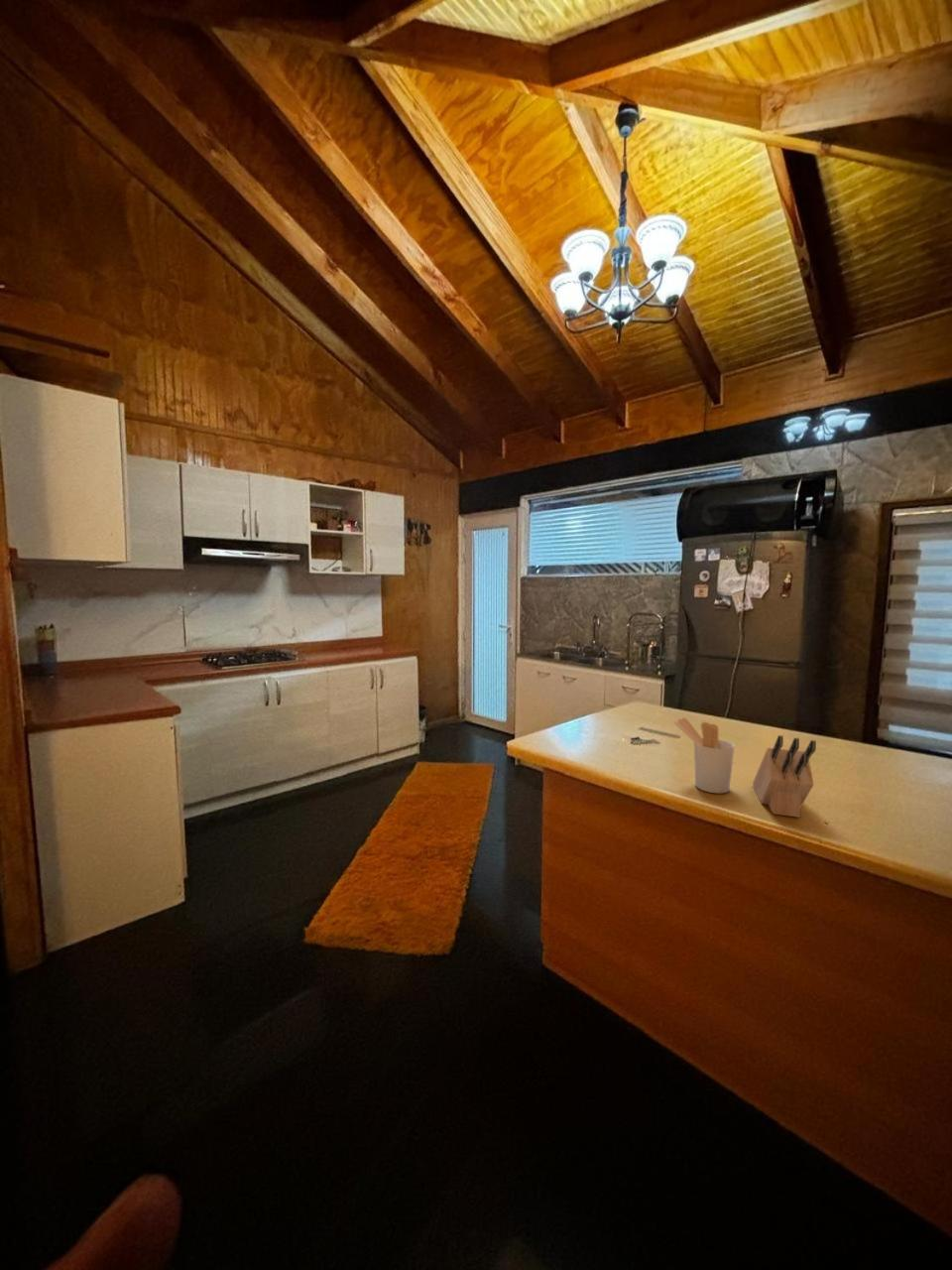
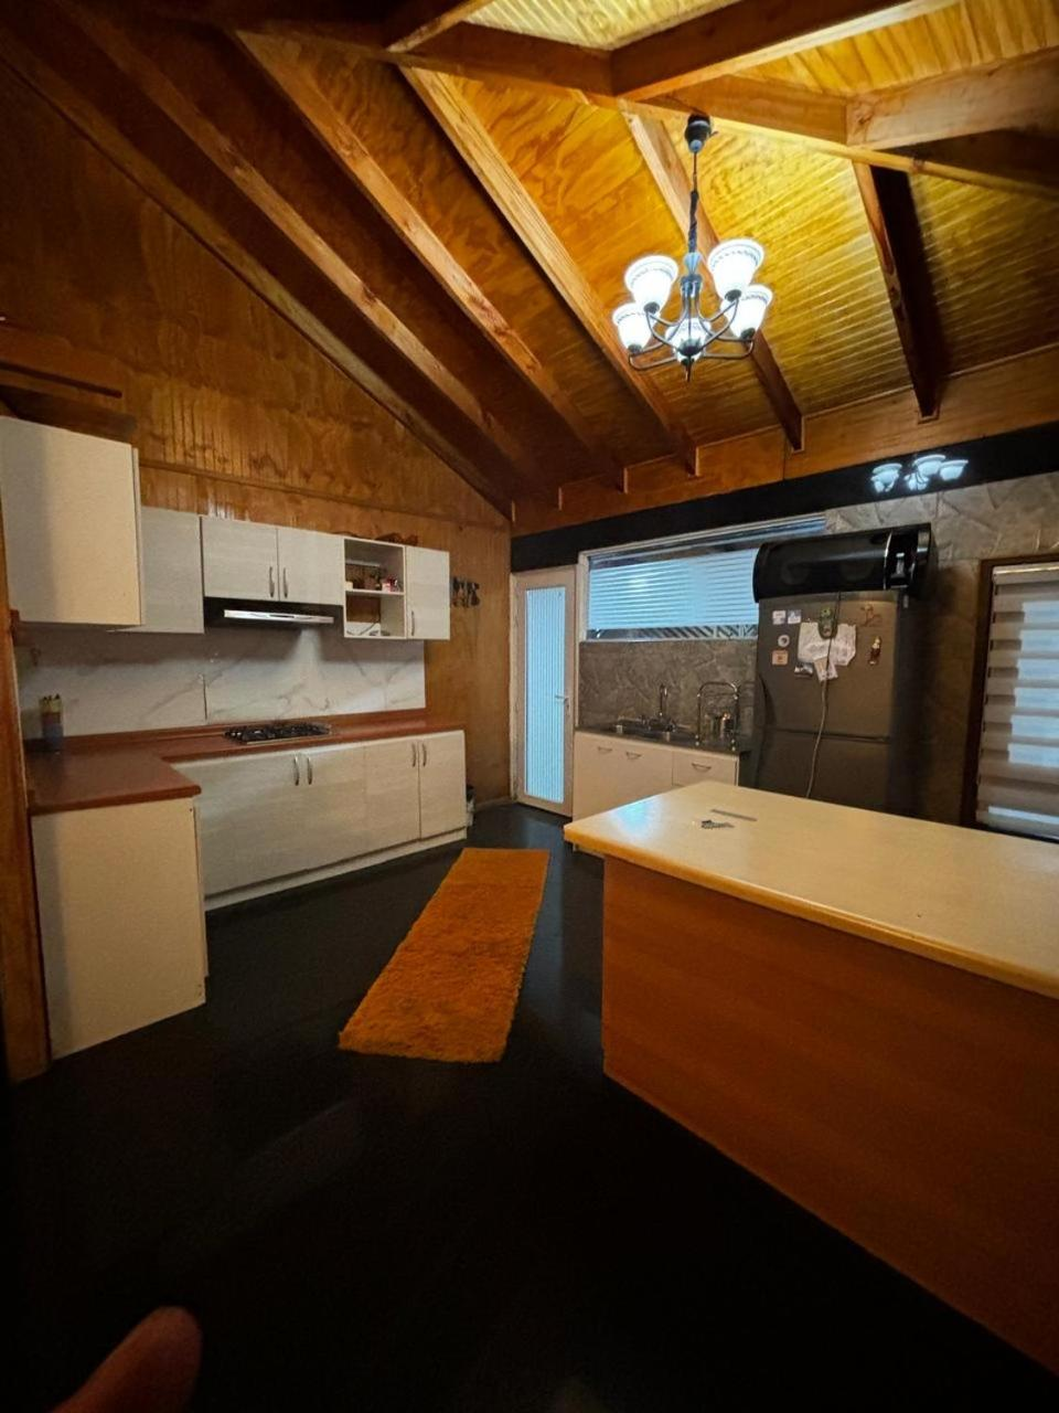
- knife block (782, 766)
- utensil holder (702, 752)
